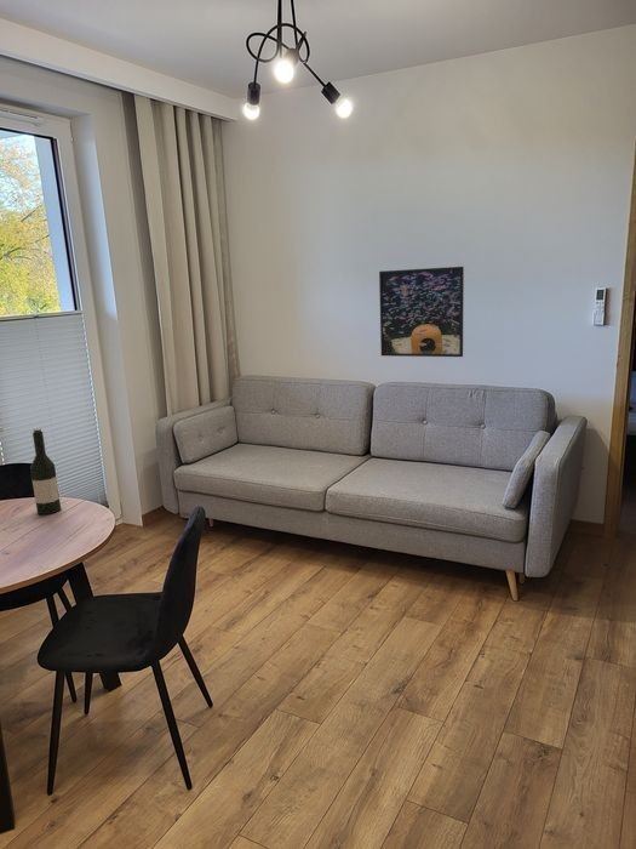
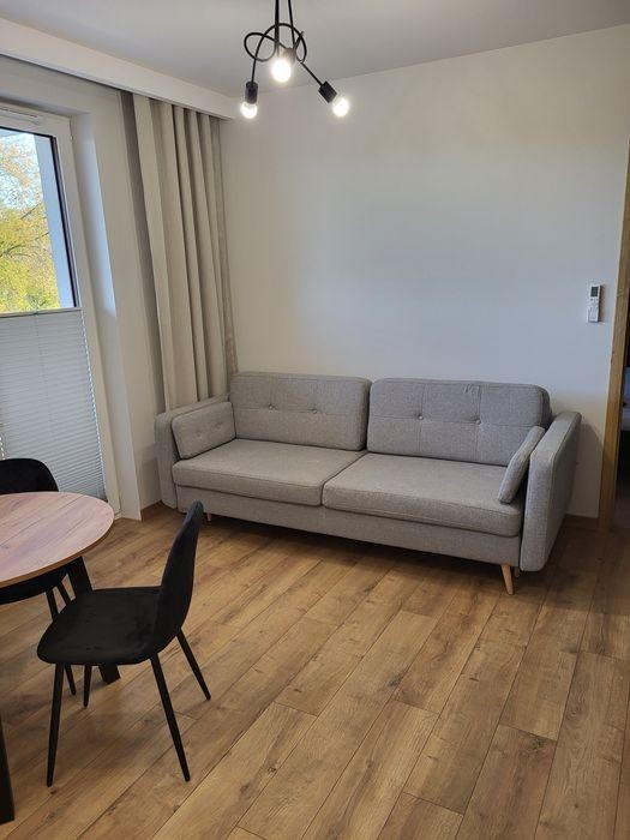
- wine bottle (42, 471)
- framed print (420, 313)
